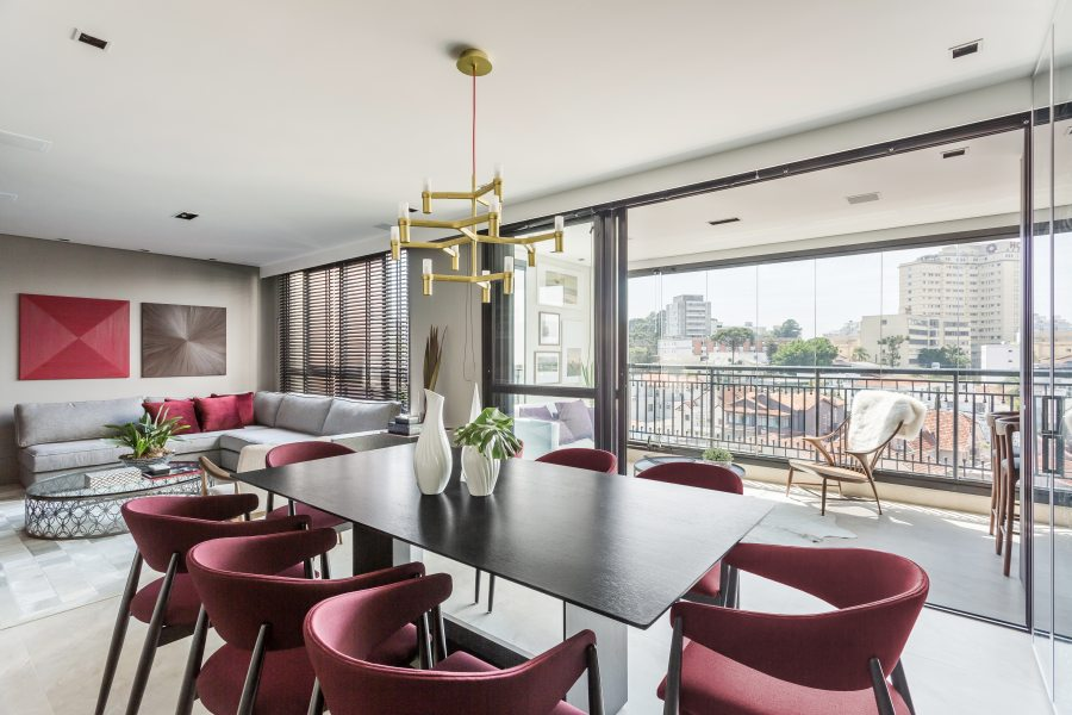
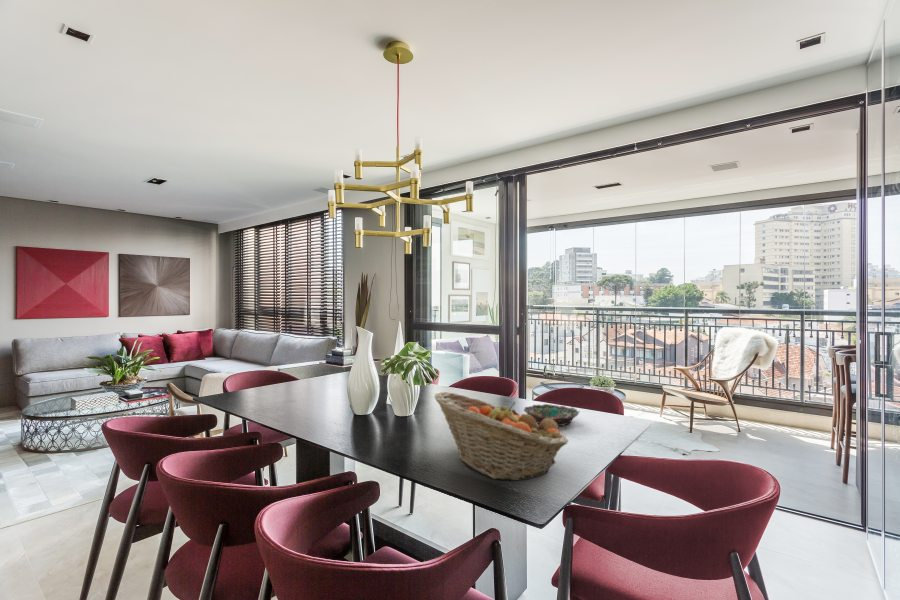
+ fruit basket (497, 427)
+ bowl (551, 414)
